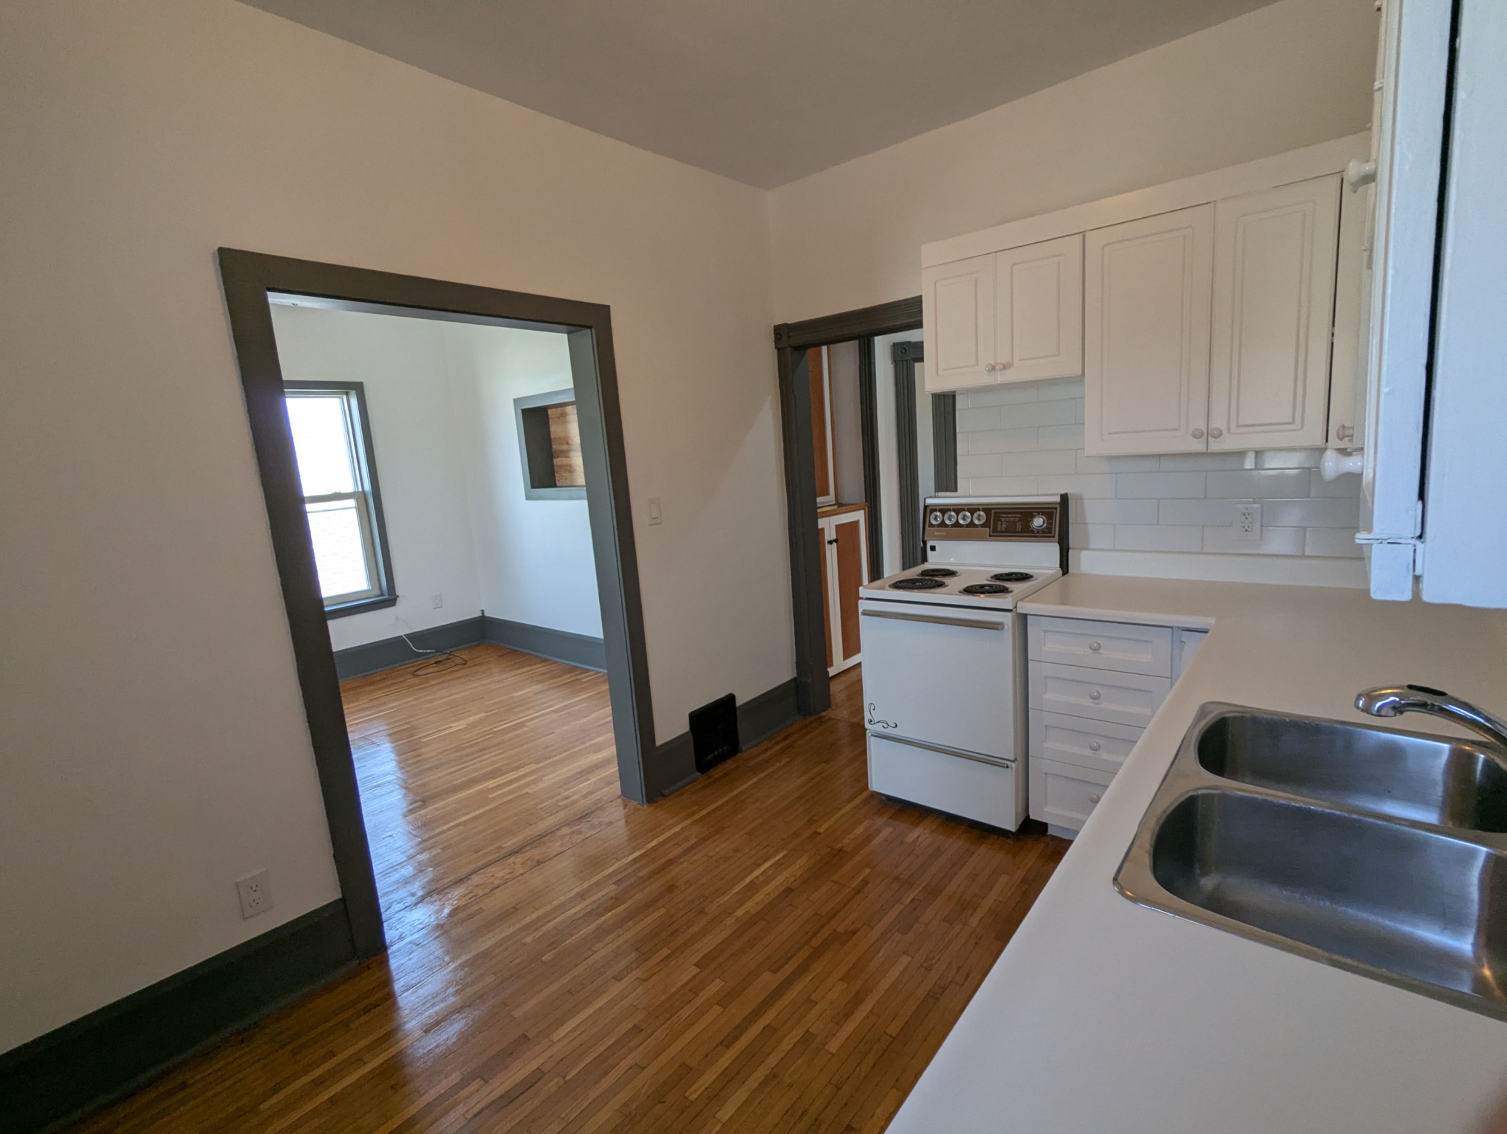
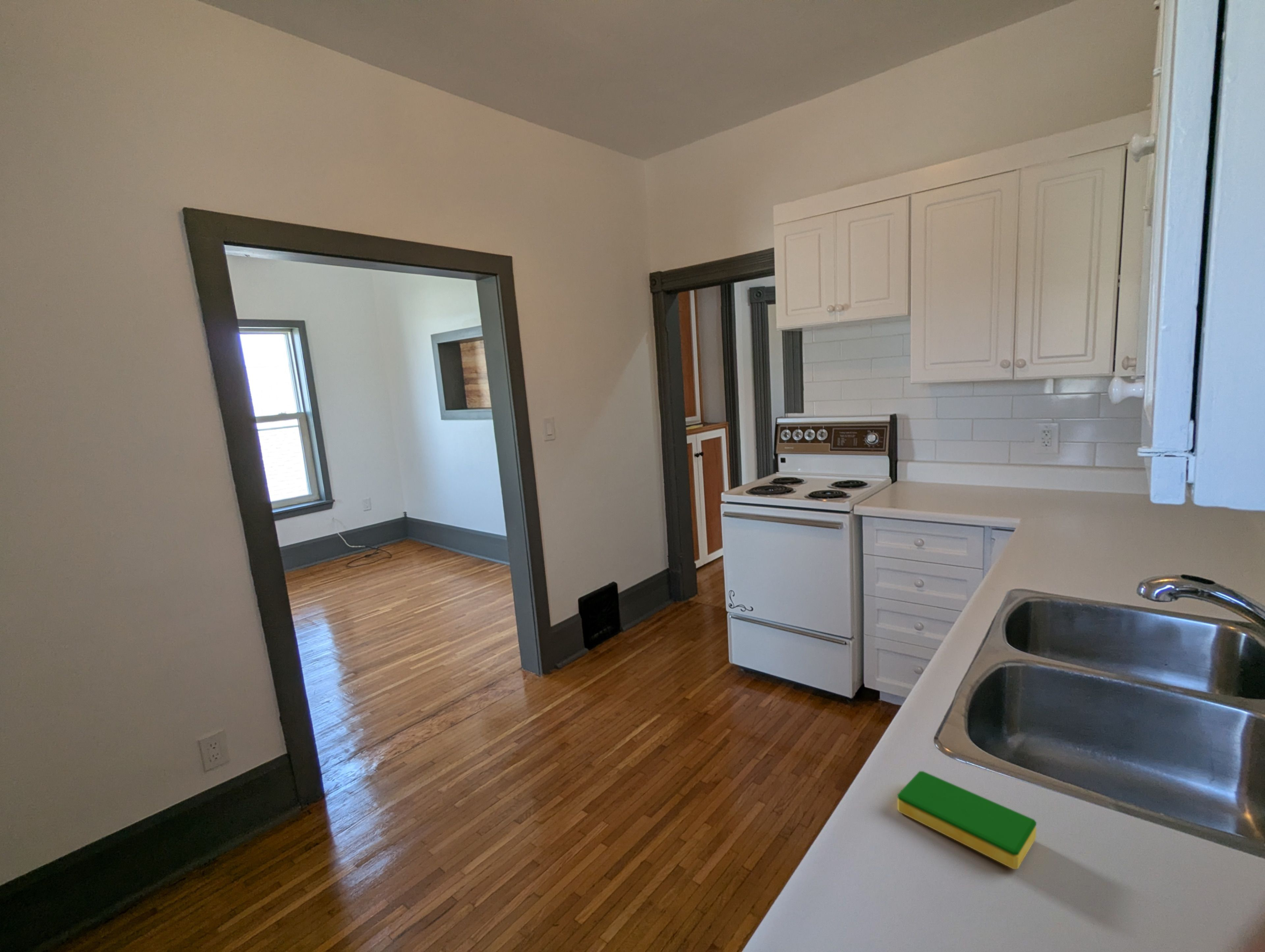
+ dish sponge (964, 815)
